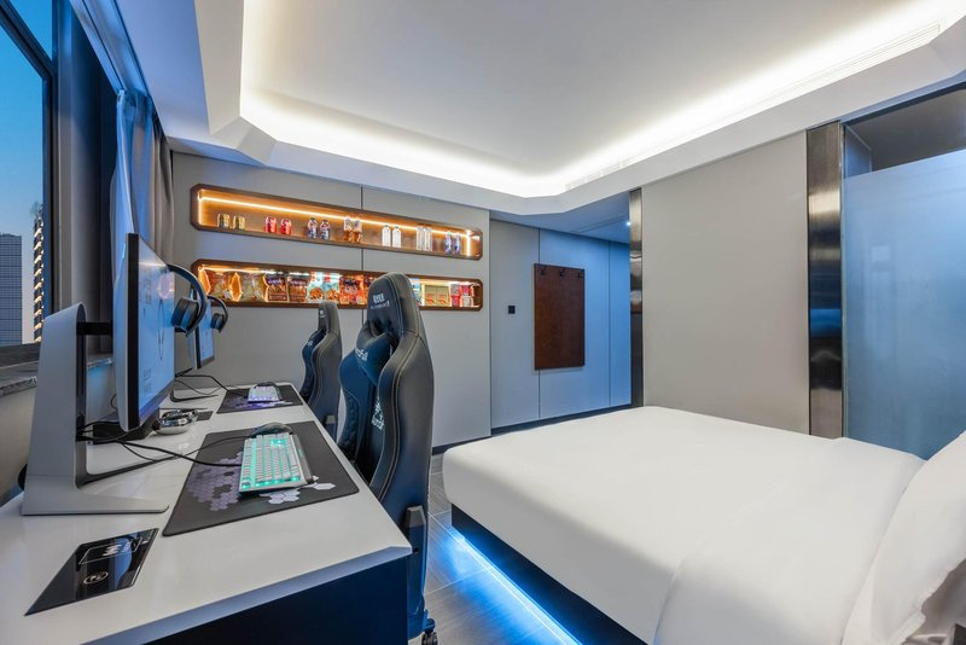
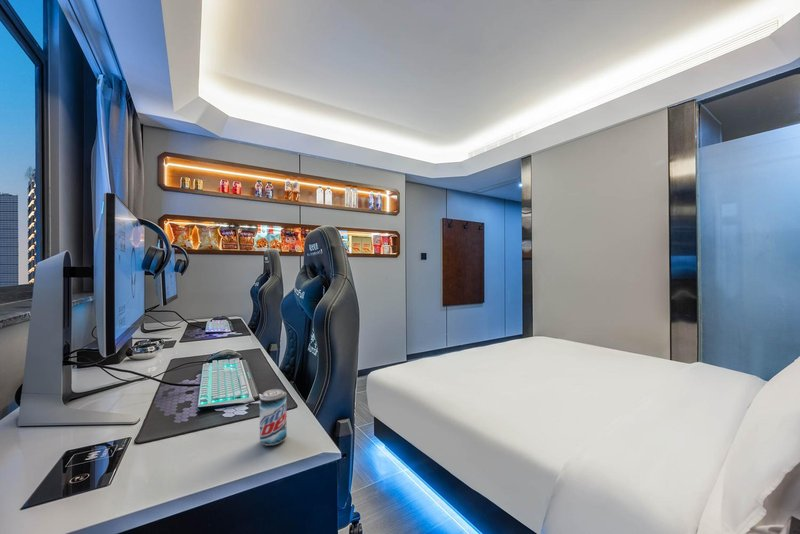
+ beer can (273, 416)
